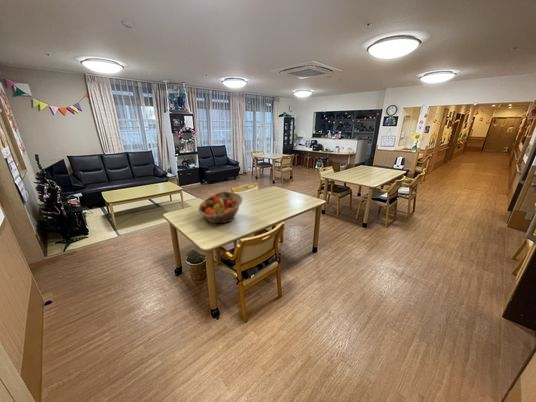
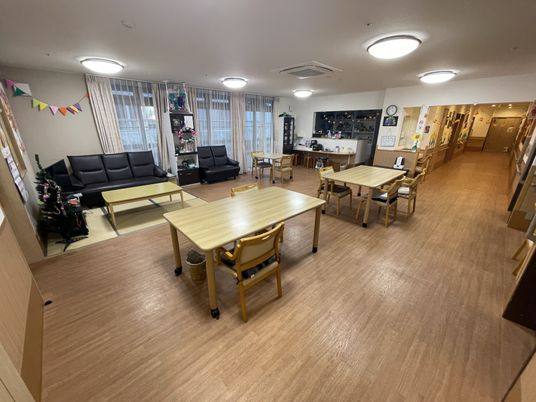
- fruit basket (220, 206)
